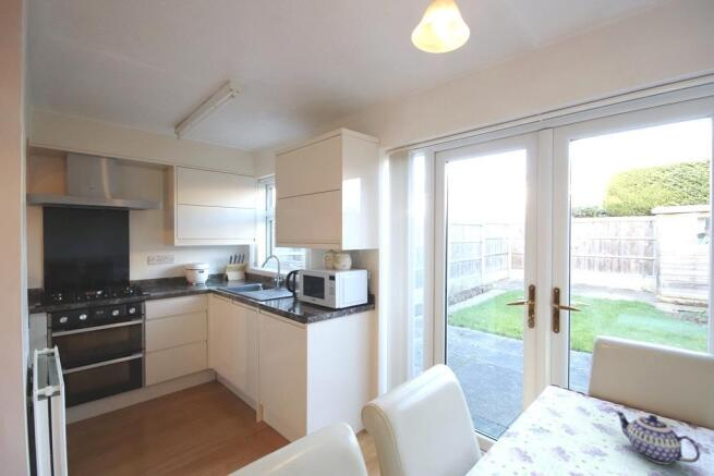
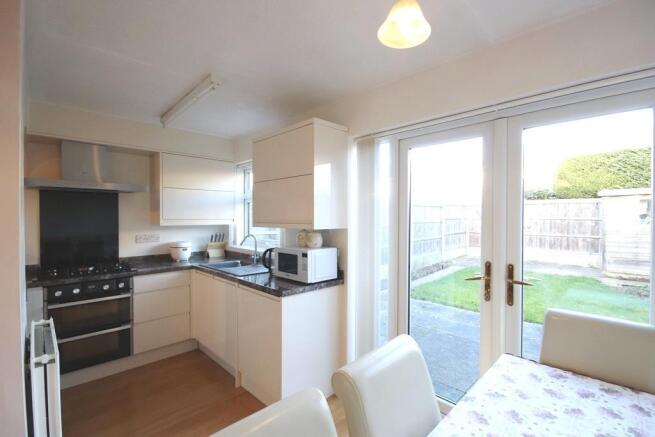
- teapot (653, 435)
